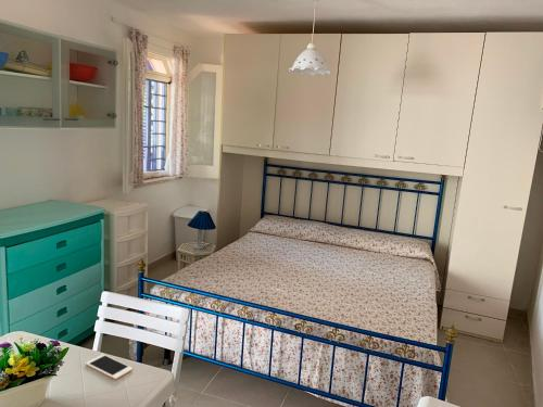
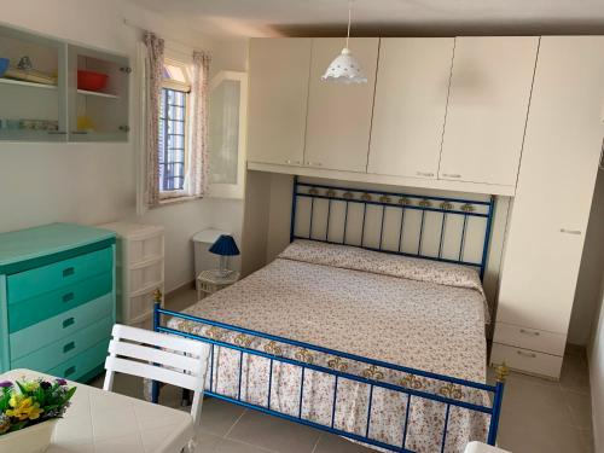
- cell phone (109, 366)
